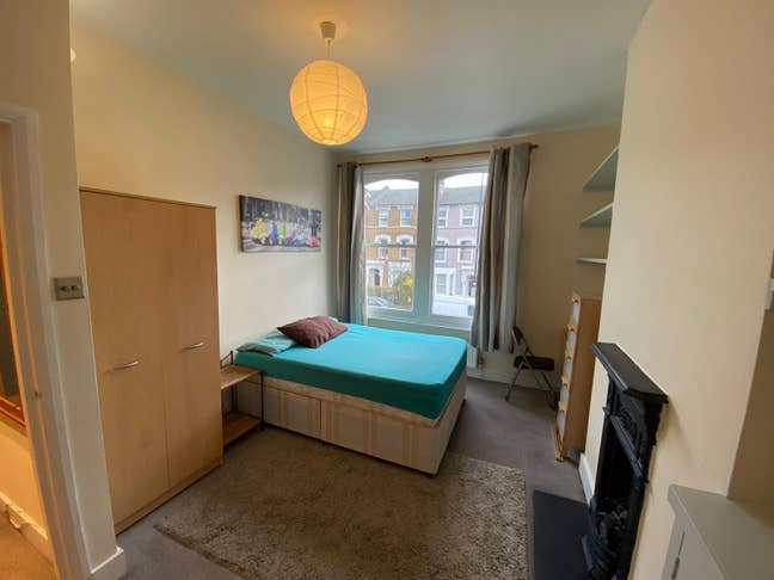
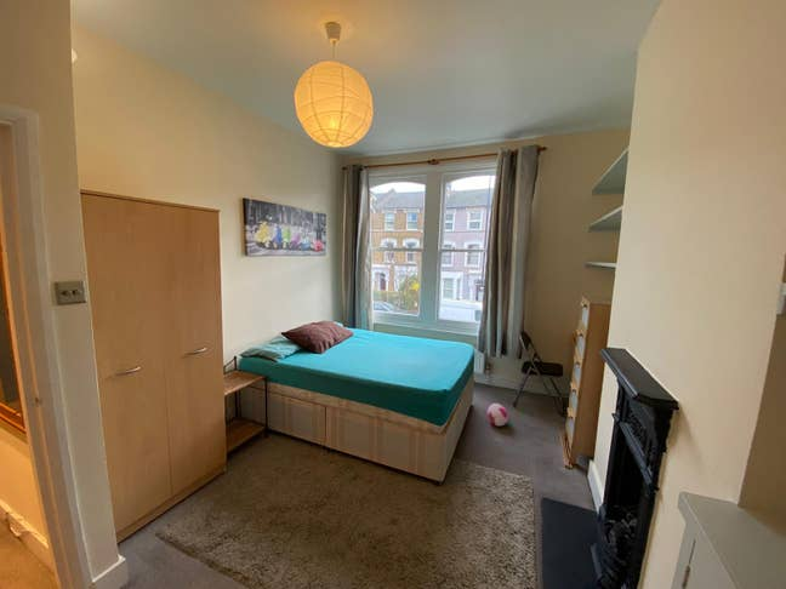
+ plush toy (497, 413)
